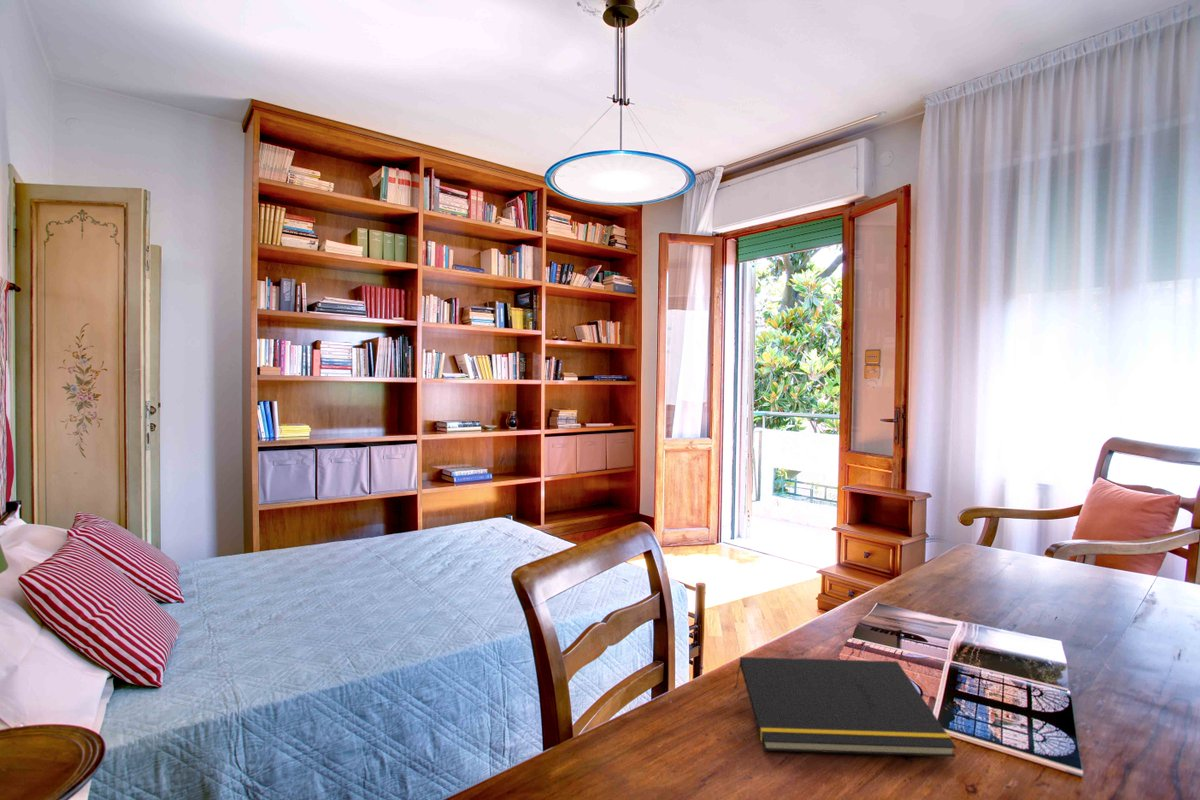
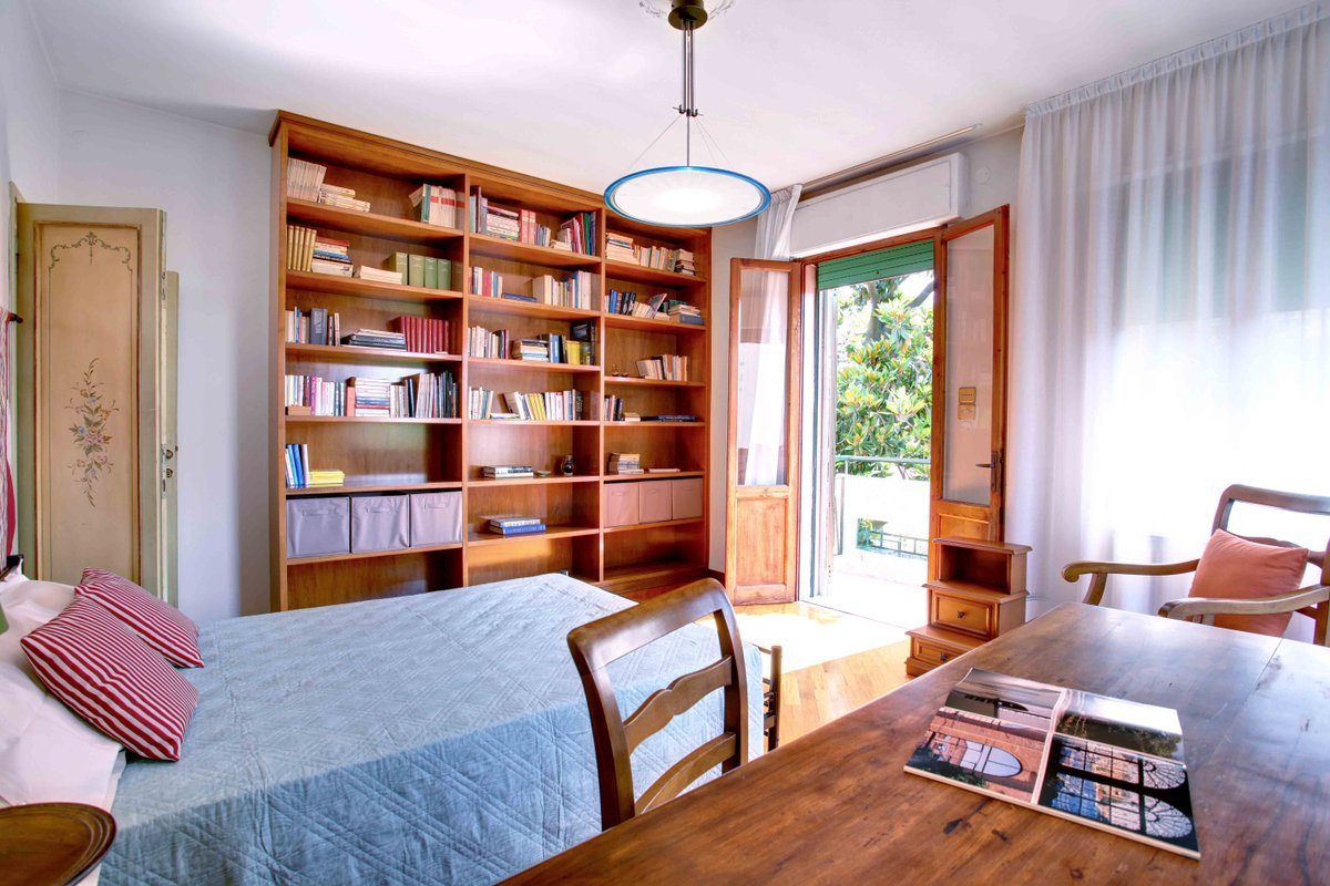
- notepad (836, 701)
